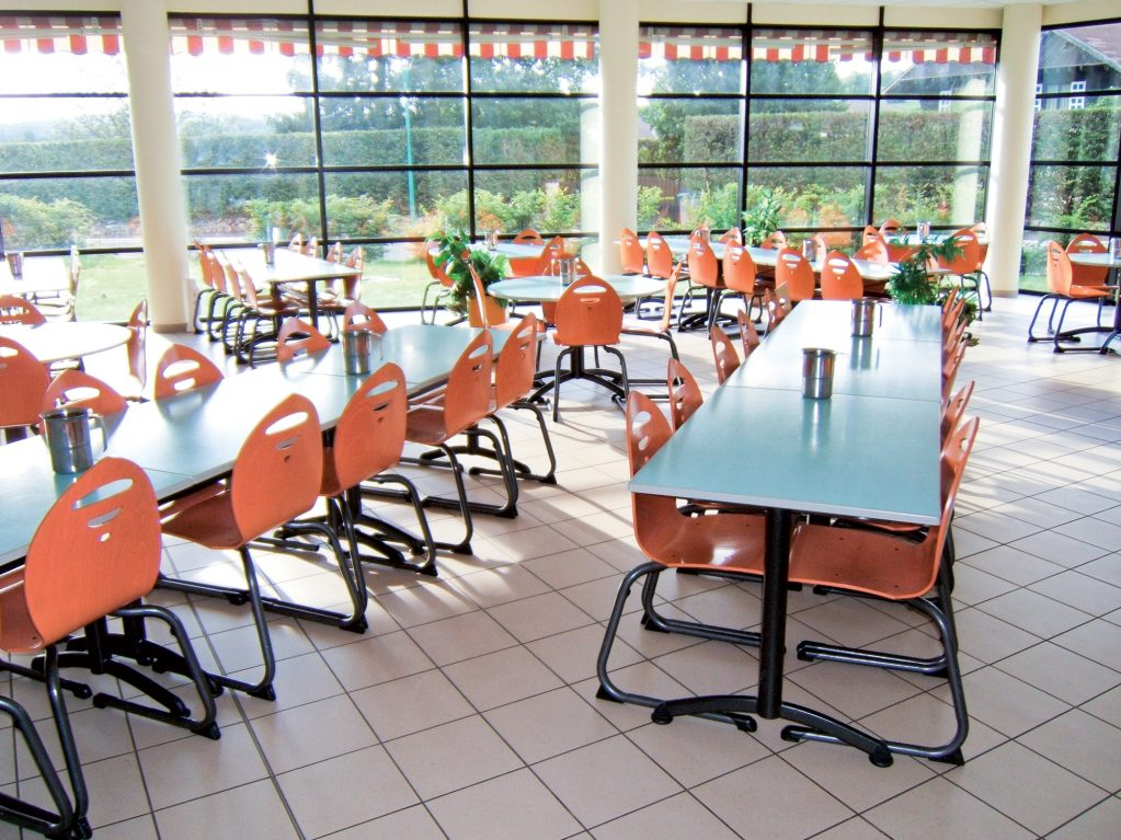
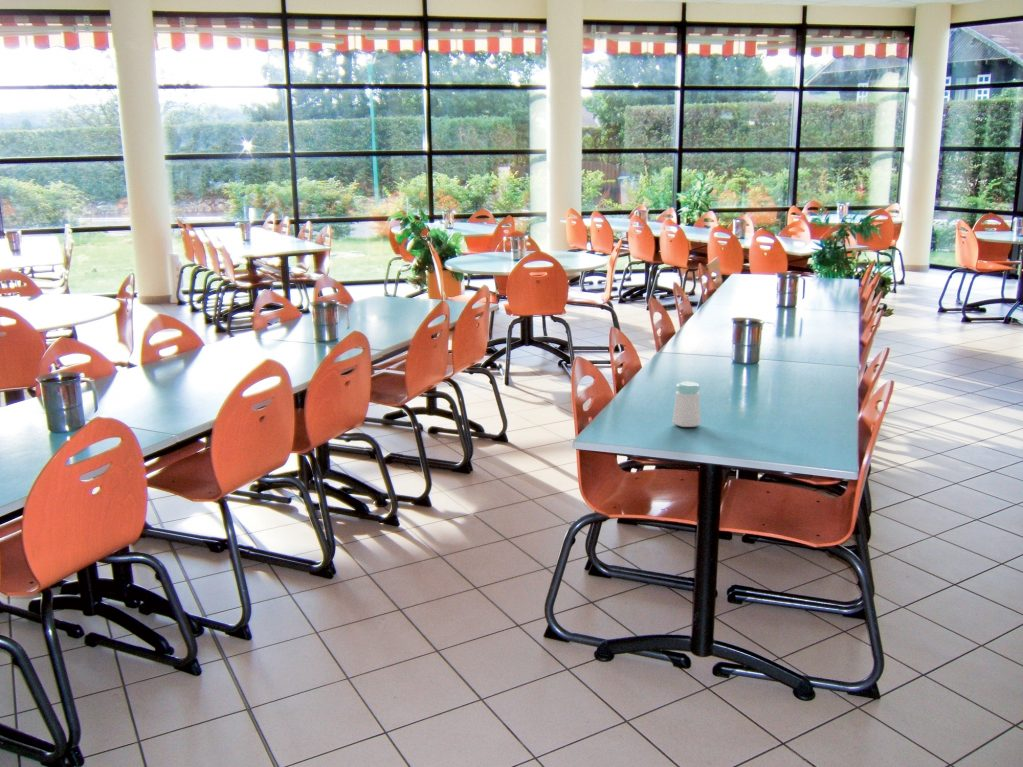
+ salt shaker (687, 403)
